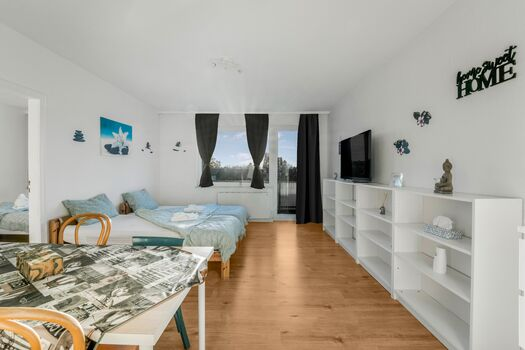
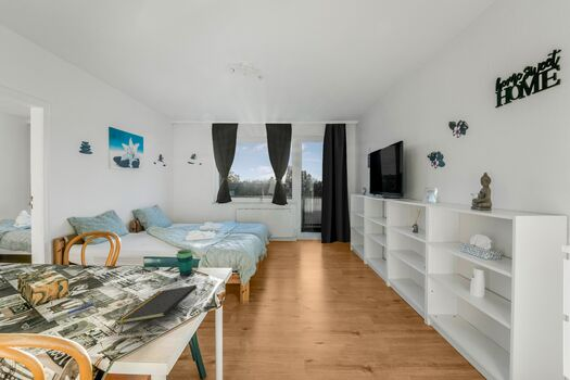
+ notepad (161, 302)
+ cup (185, 262)
+ pen (73, 311)
